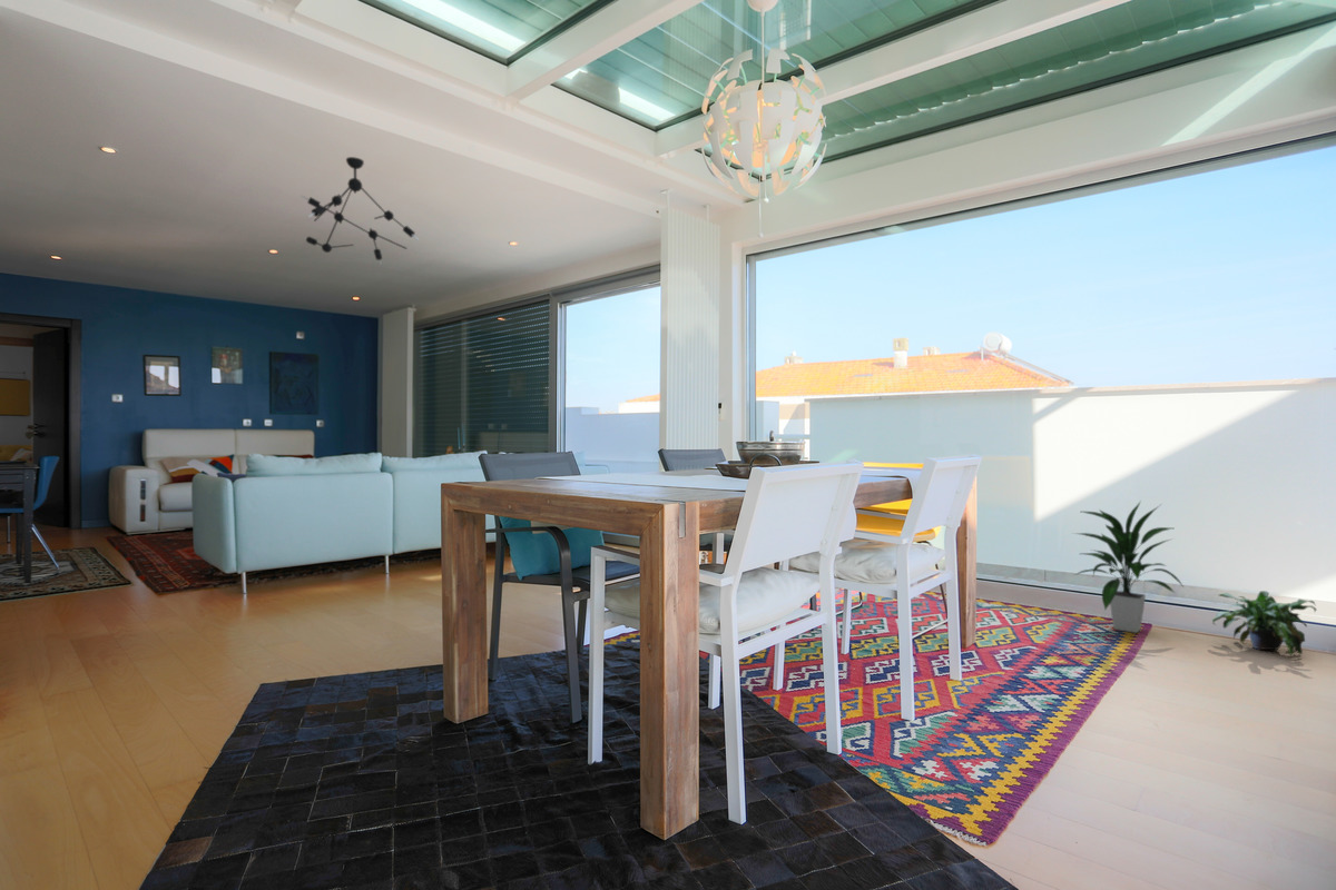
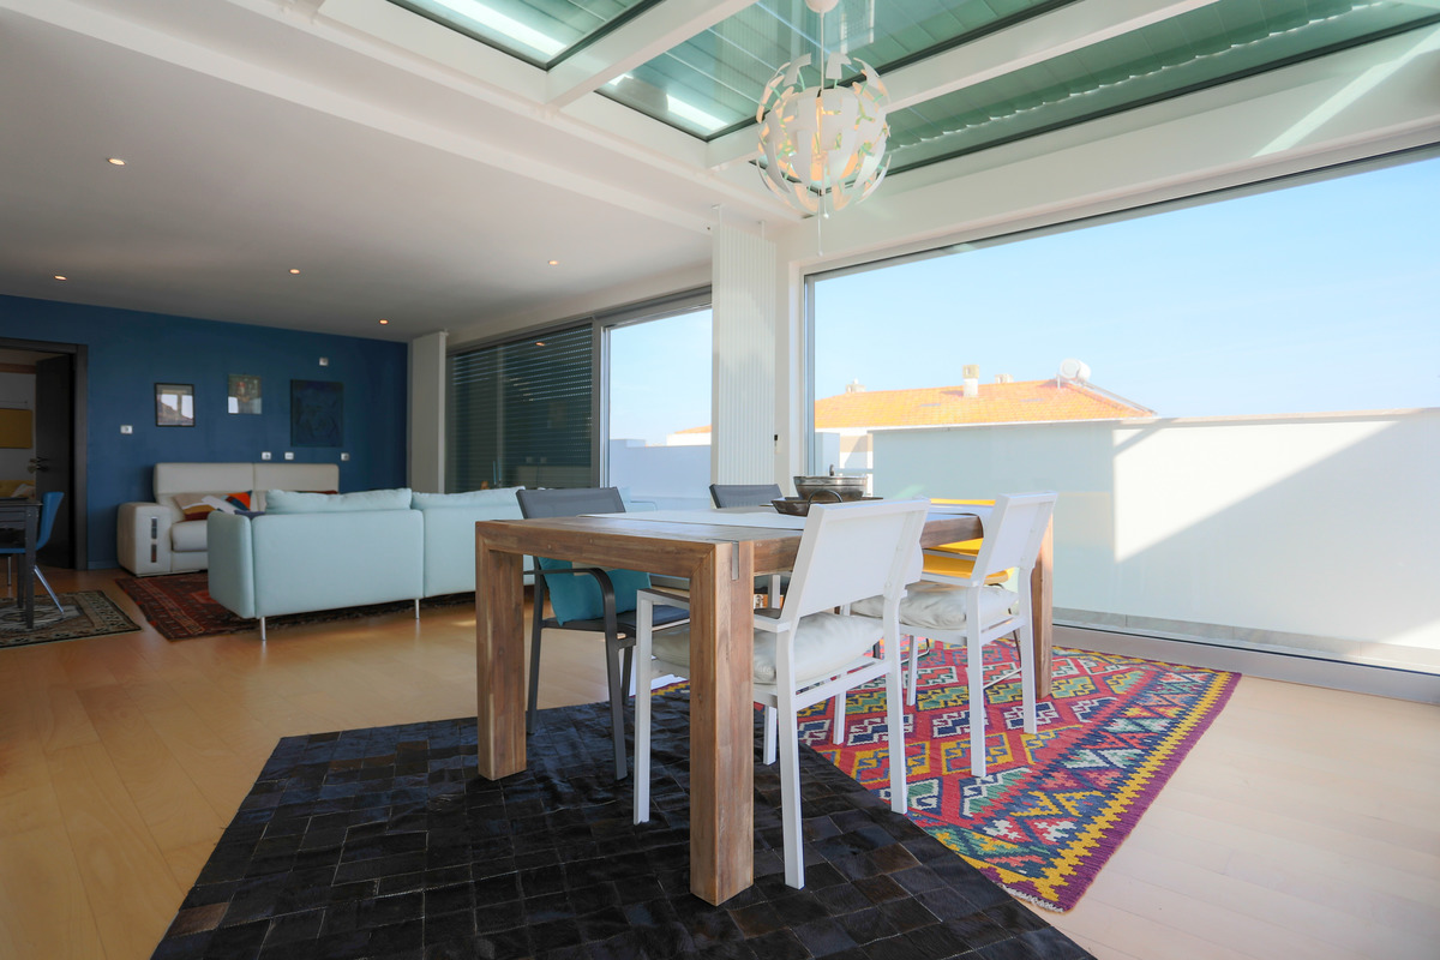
- potted plant (1263, 617)
- indoor plant (1122, 564)
- ceiling light fixture (352, 222)
